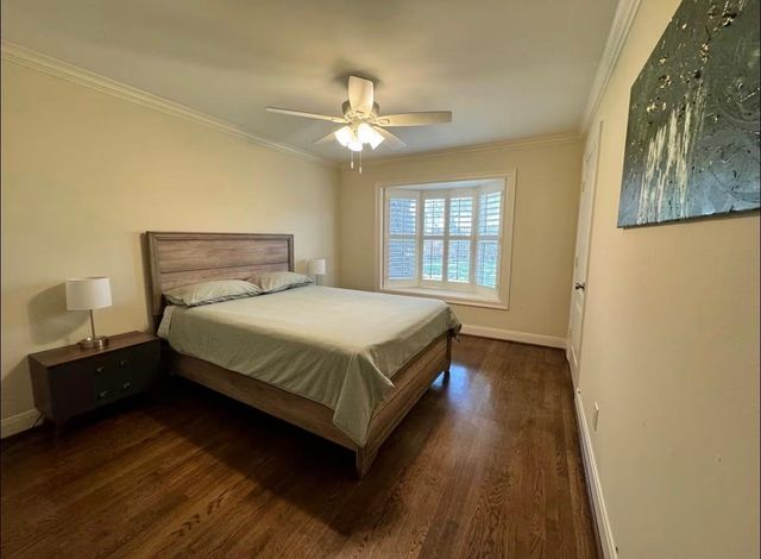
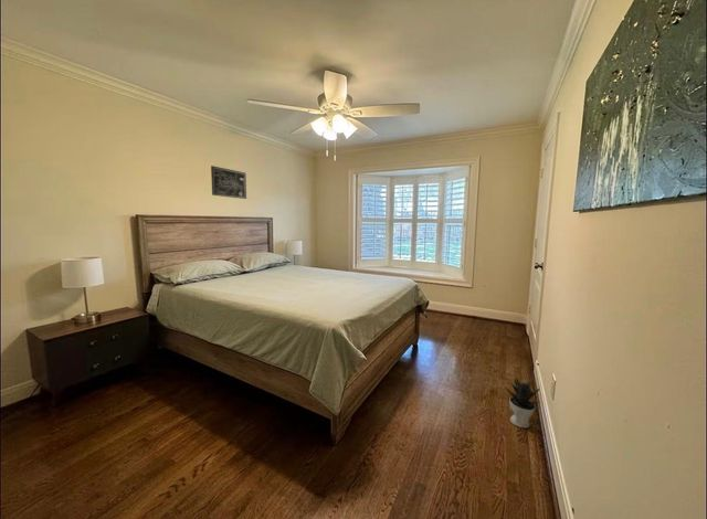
+ wall art (230, 183)
+ potted plant (520, 399)
